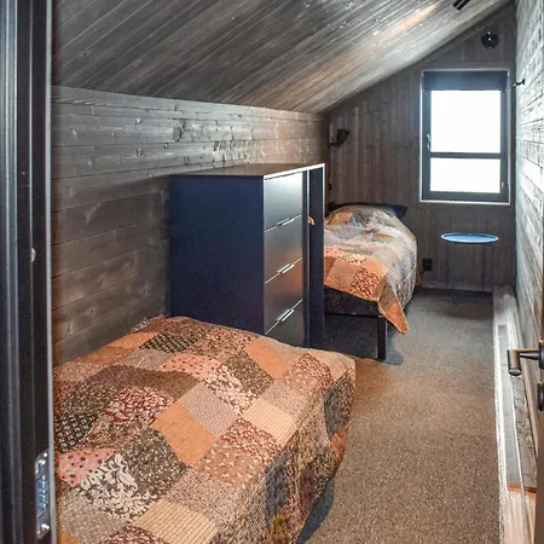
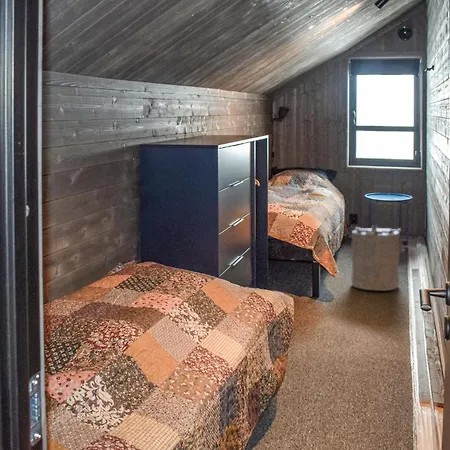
+ laundry hamper (374, 255)
